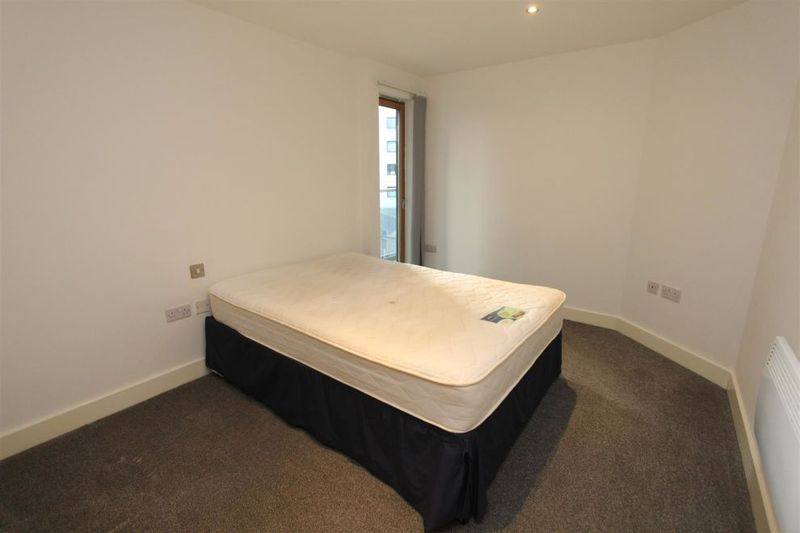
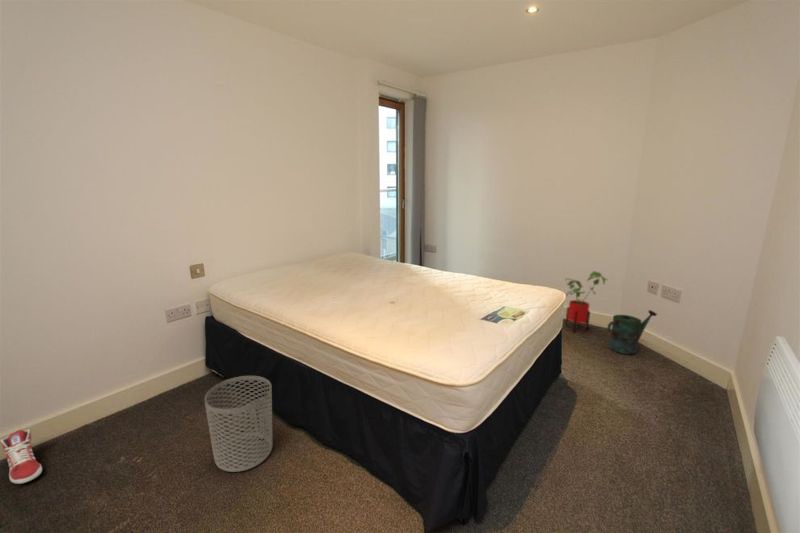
+ watering can (630, 330)
+ sneaker (20, 453)
+ house plant (581, 299)
+ waste bin (241, 422)
